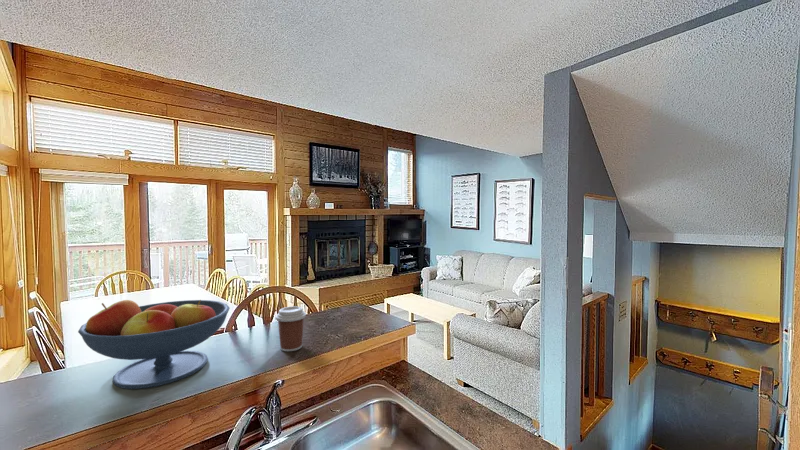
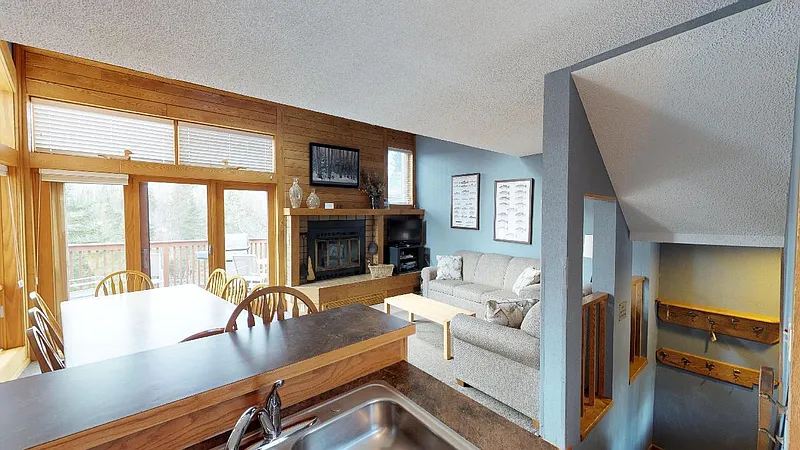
- coffee cup (291, 328)
- fruit bowl (162, 332)
